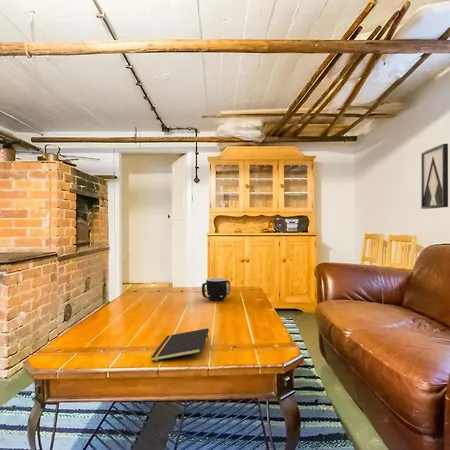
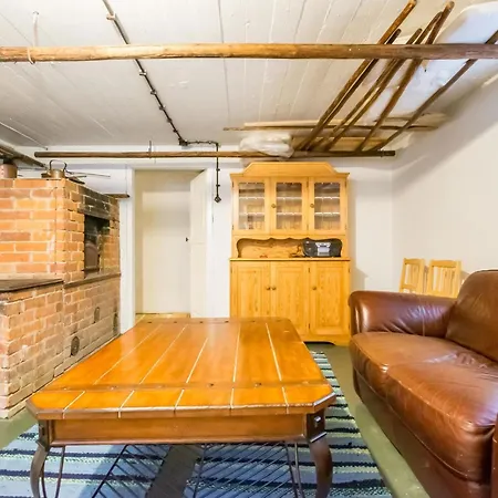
- notepad (182, 343)
- wall art (433, 178)
- mug (216, 289)
